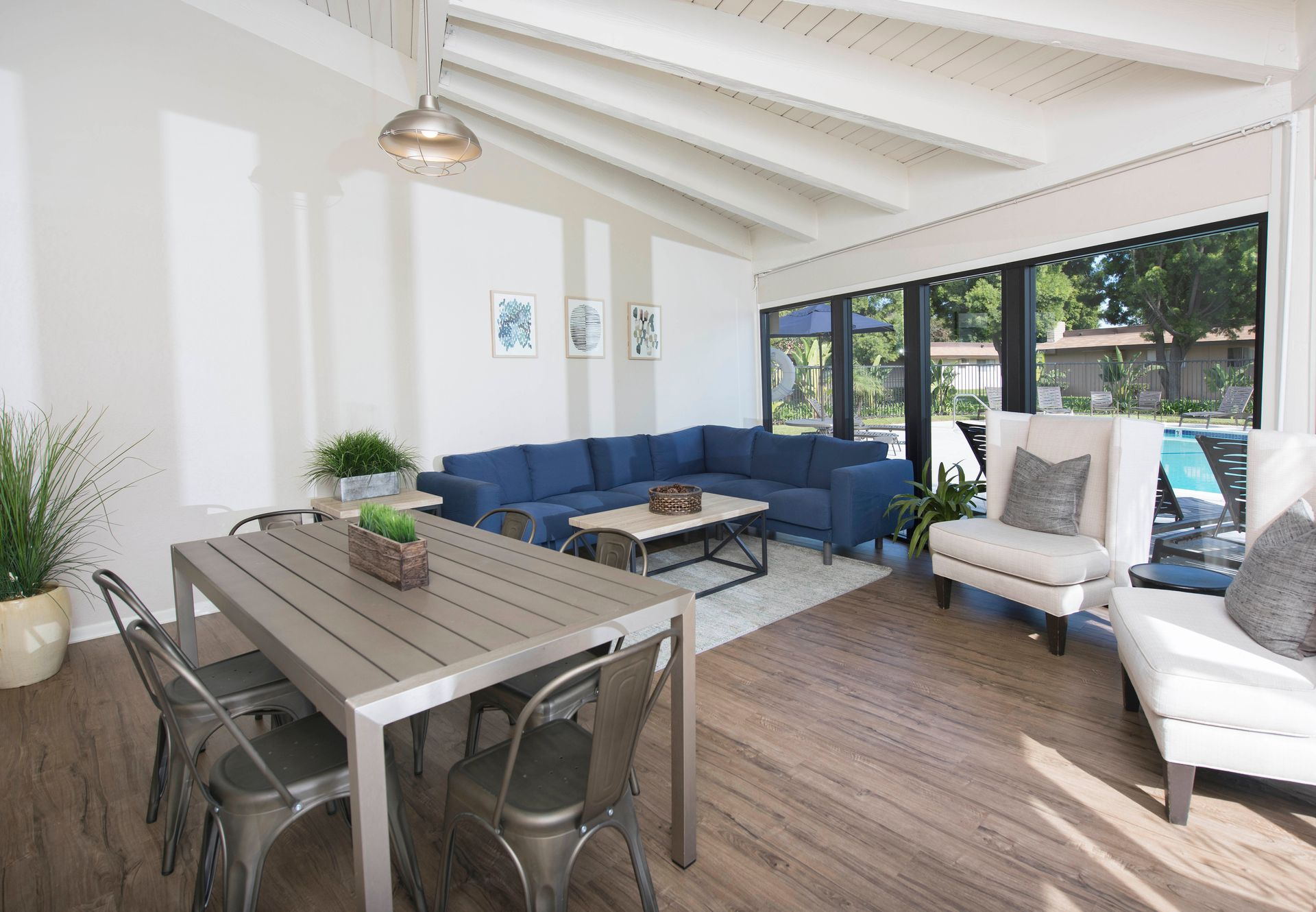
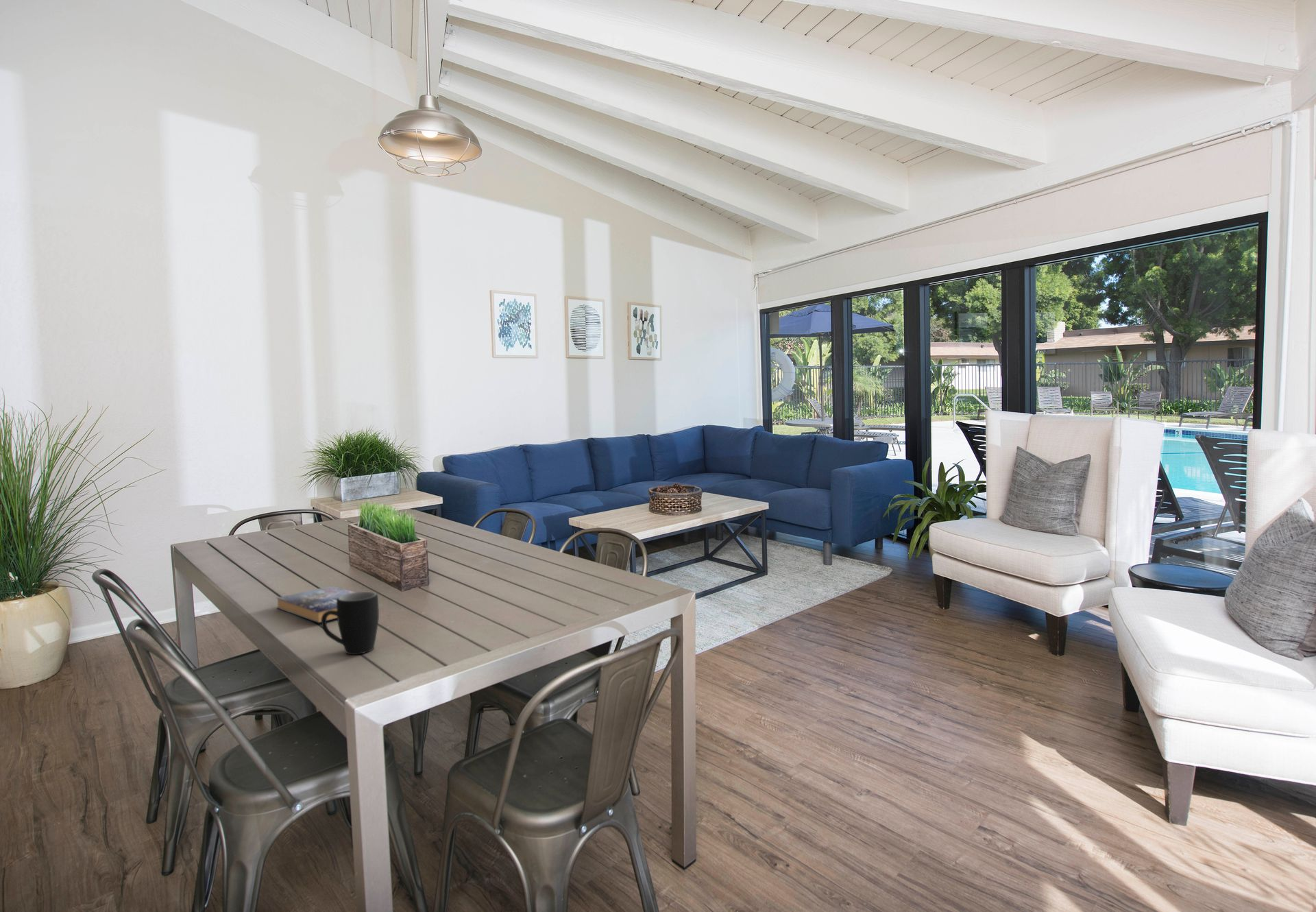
+ book (327, 603)
+ mug (350, 625)
